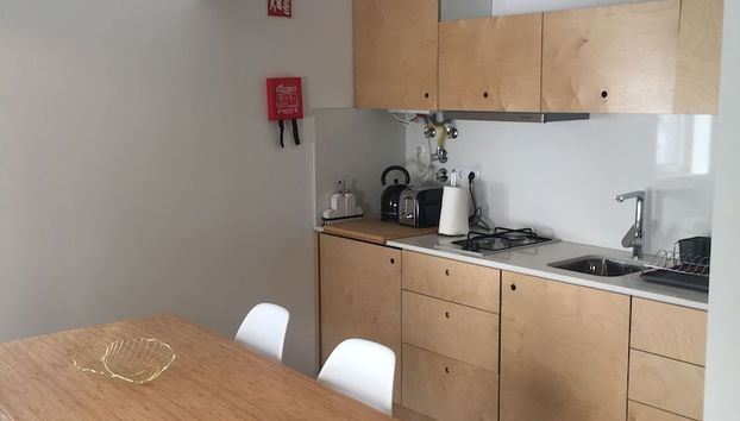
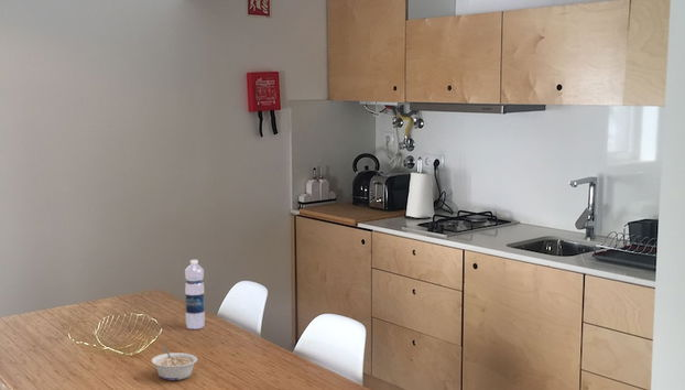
+ water bottle (194, 293)
+ legume (173, 365)
